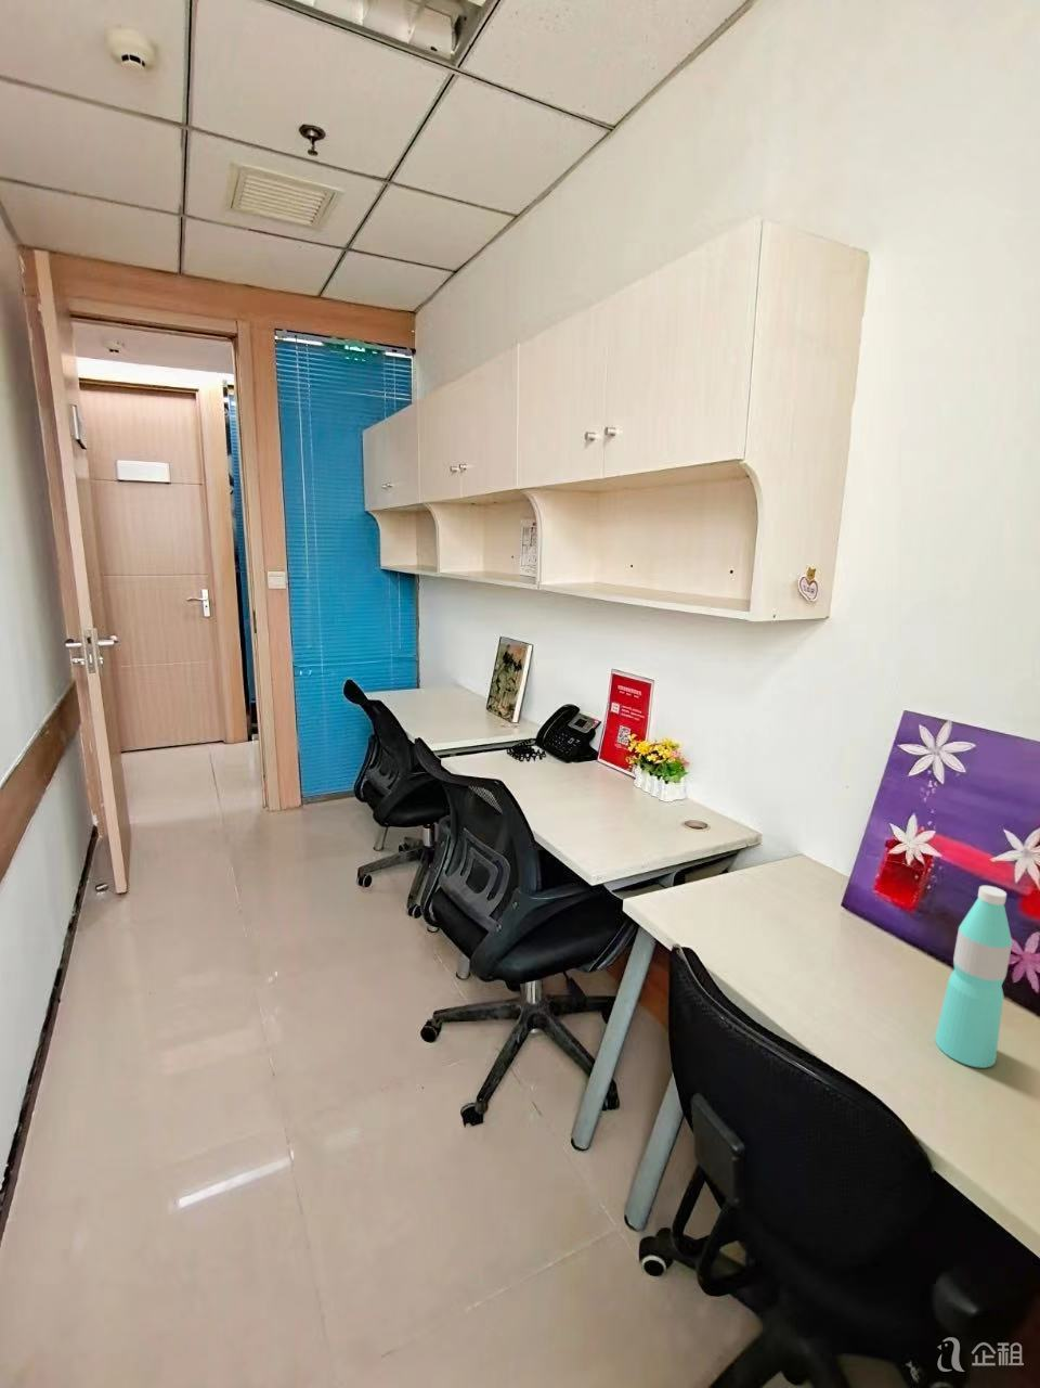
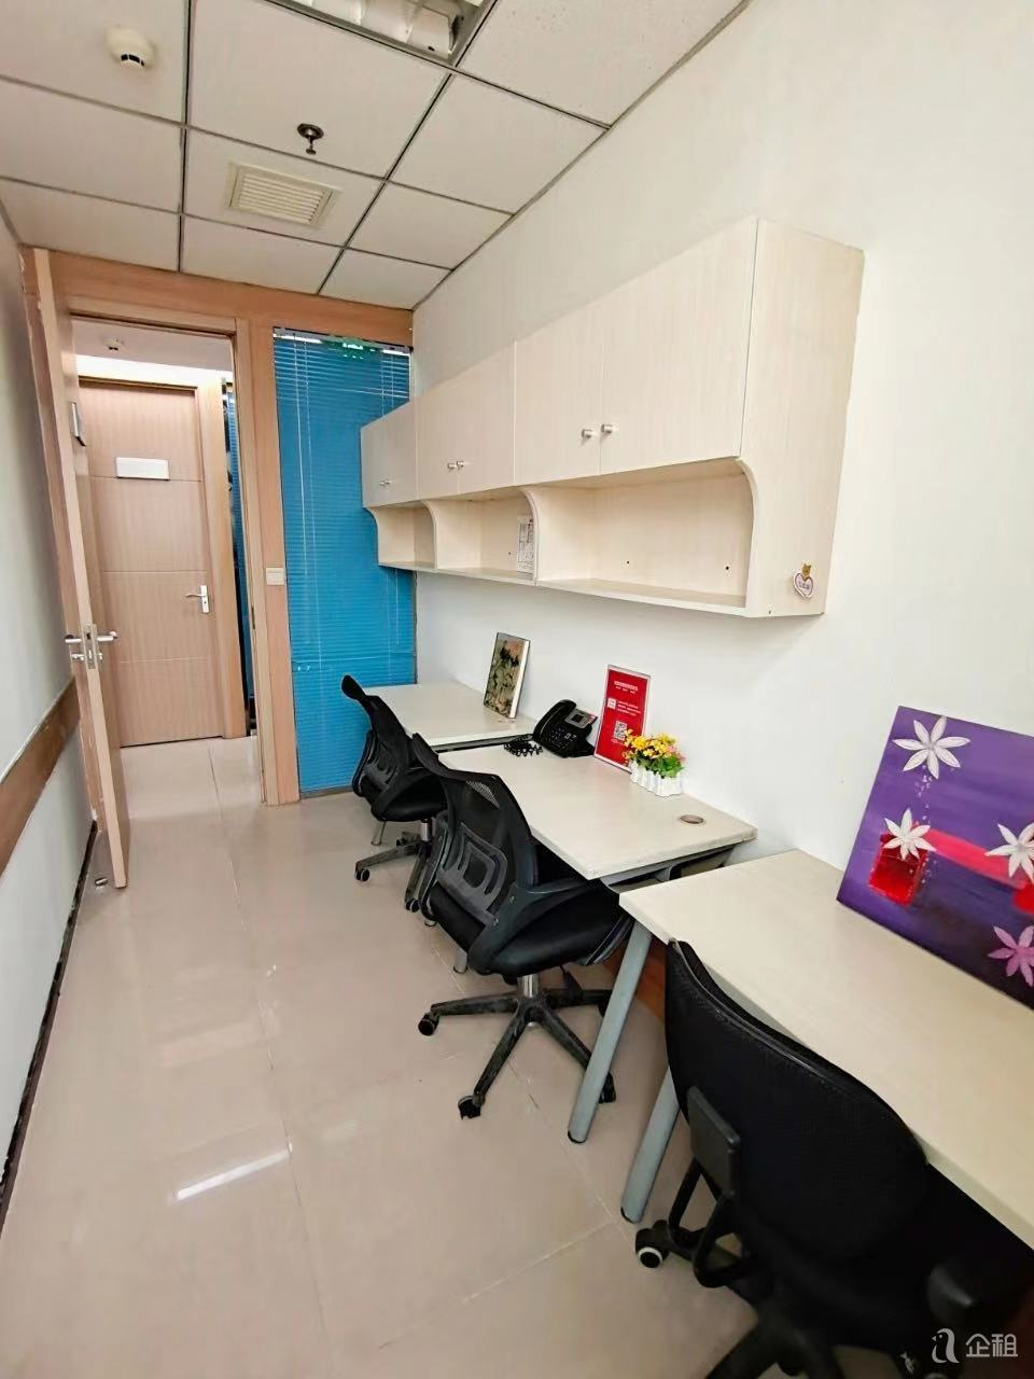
- water bottle (978, 972)
